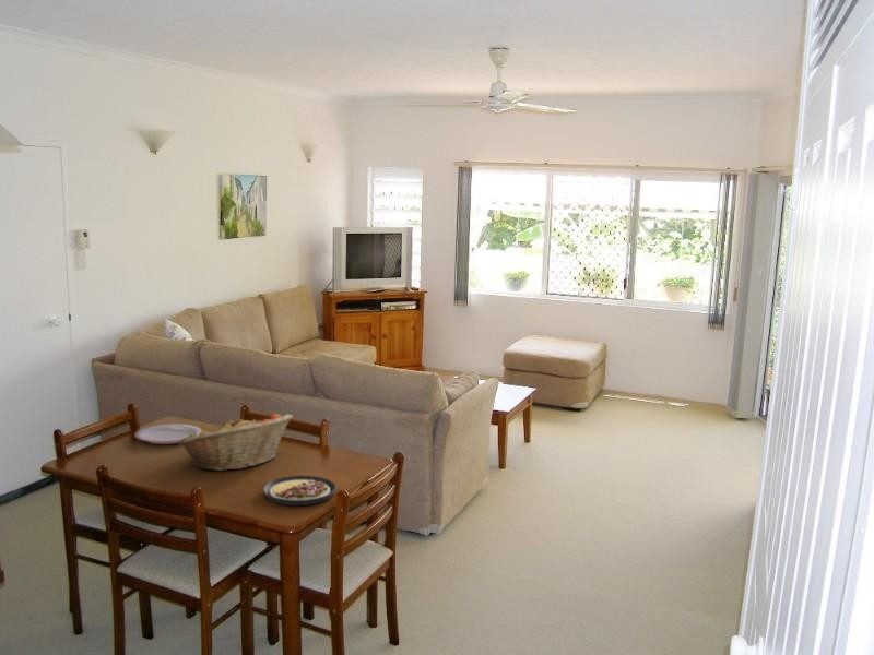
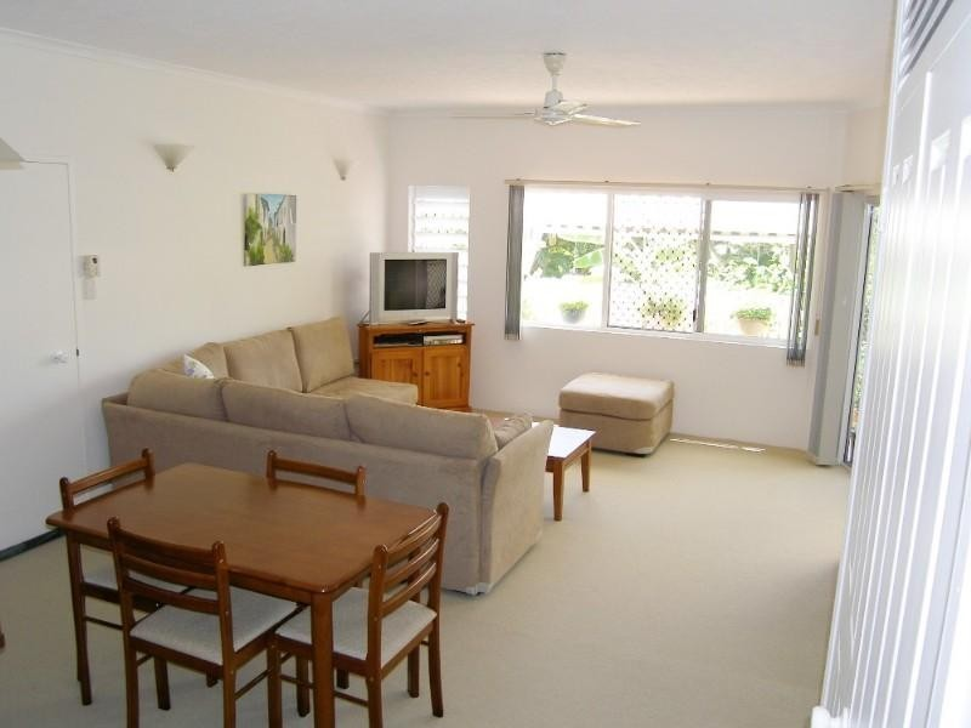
- plate (168, 434)
- fruit basket (237, 437)
- plate (299, 488)
